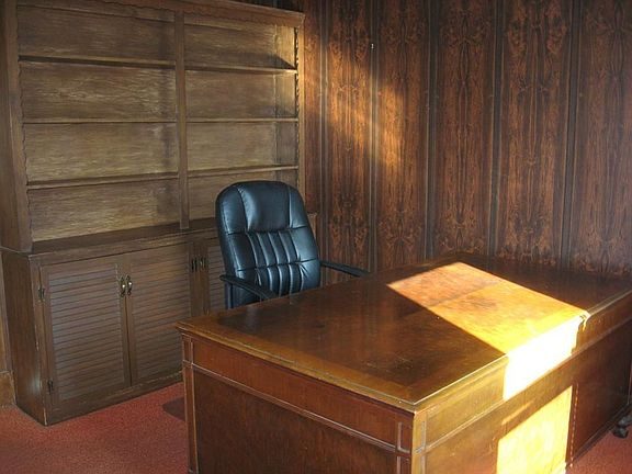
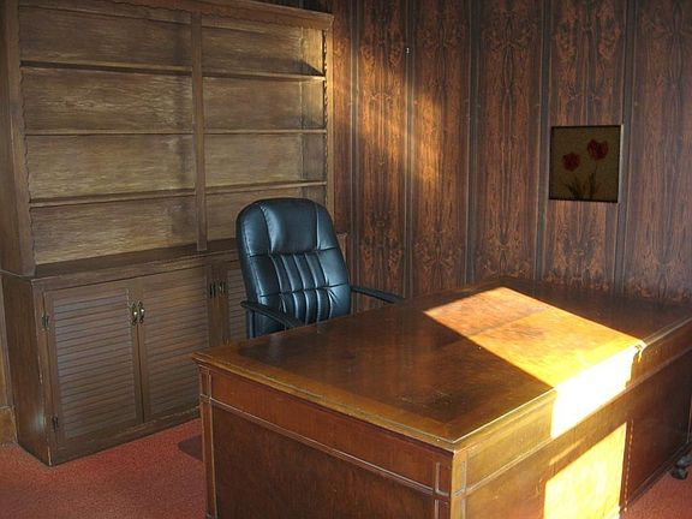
+ wall art (585, 163)
